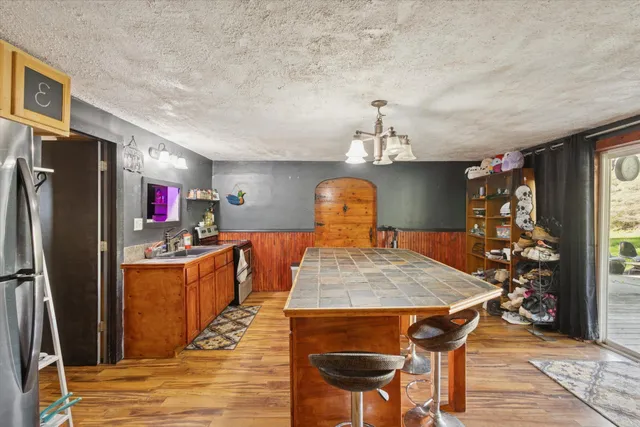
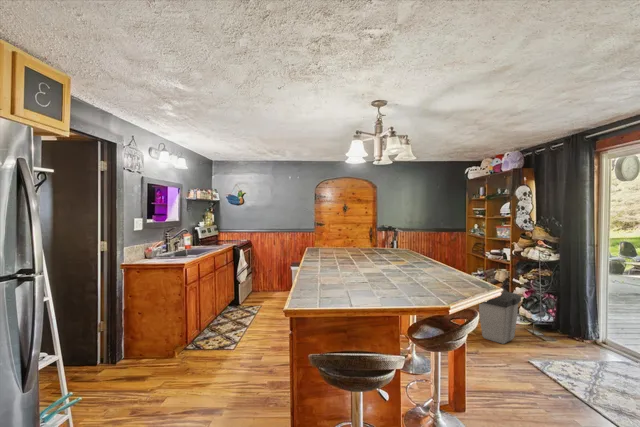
+ trash can (499, 315)
